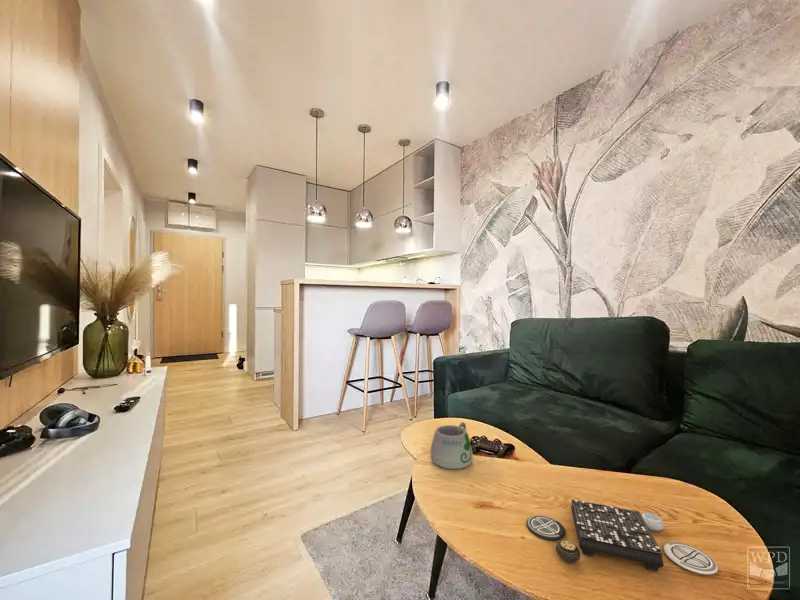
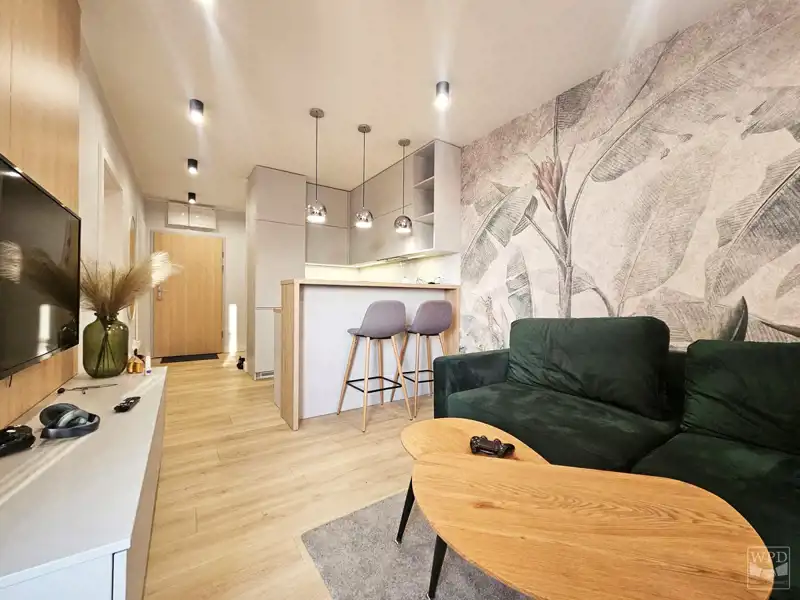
- mug (458, 444)
- board game (612, 532)
